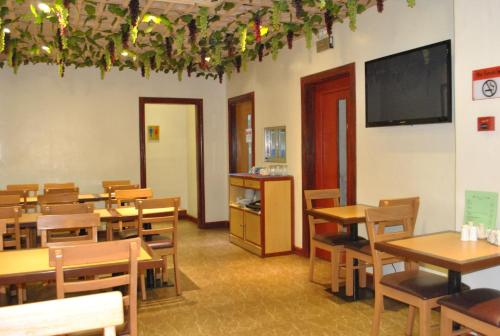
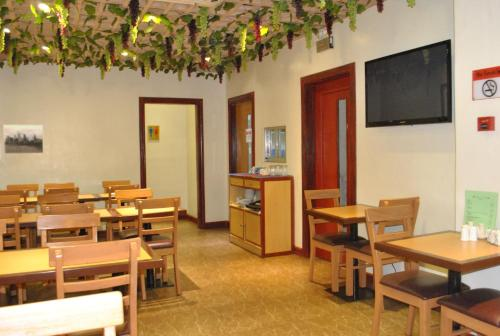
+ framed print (23, 139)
